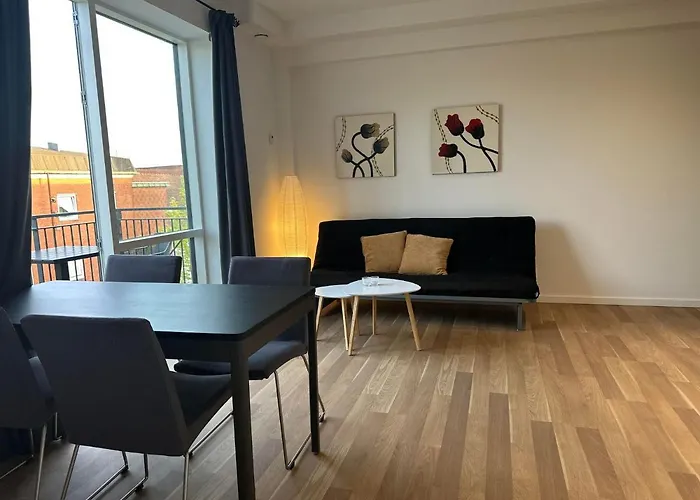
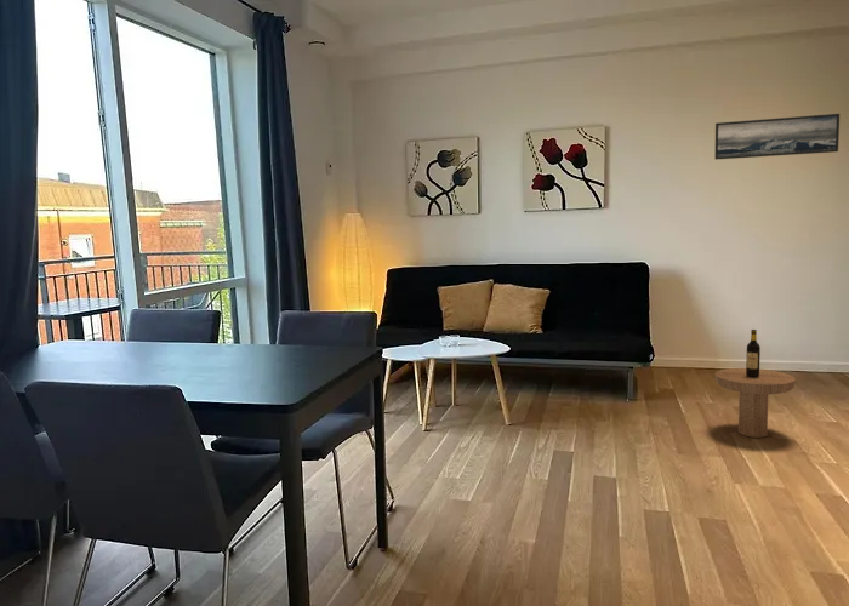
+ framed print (775, 137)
+ side table (753, 382)
